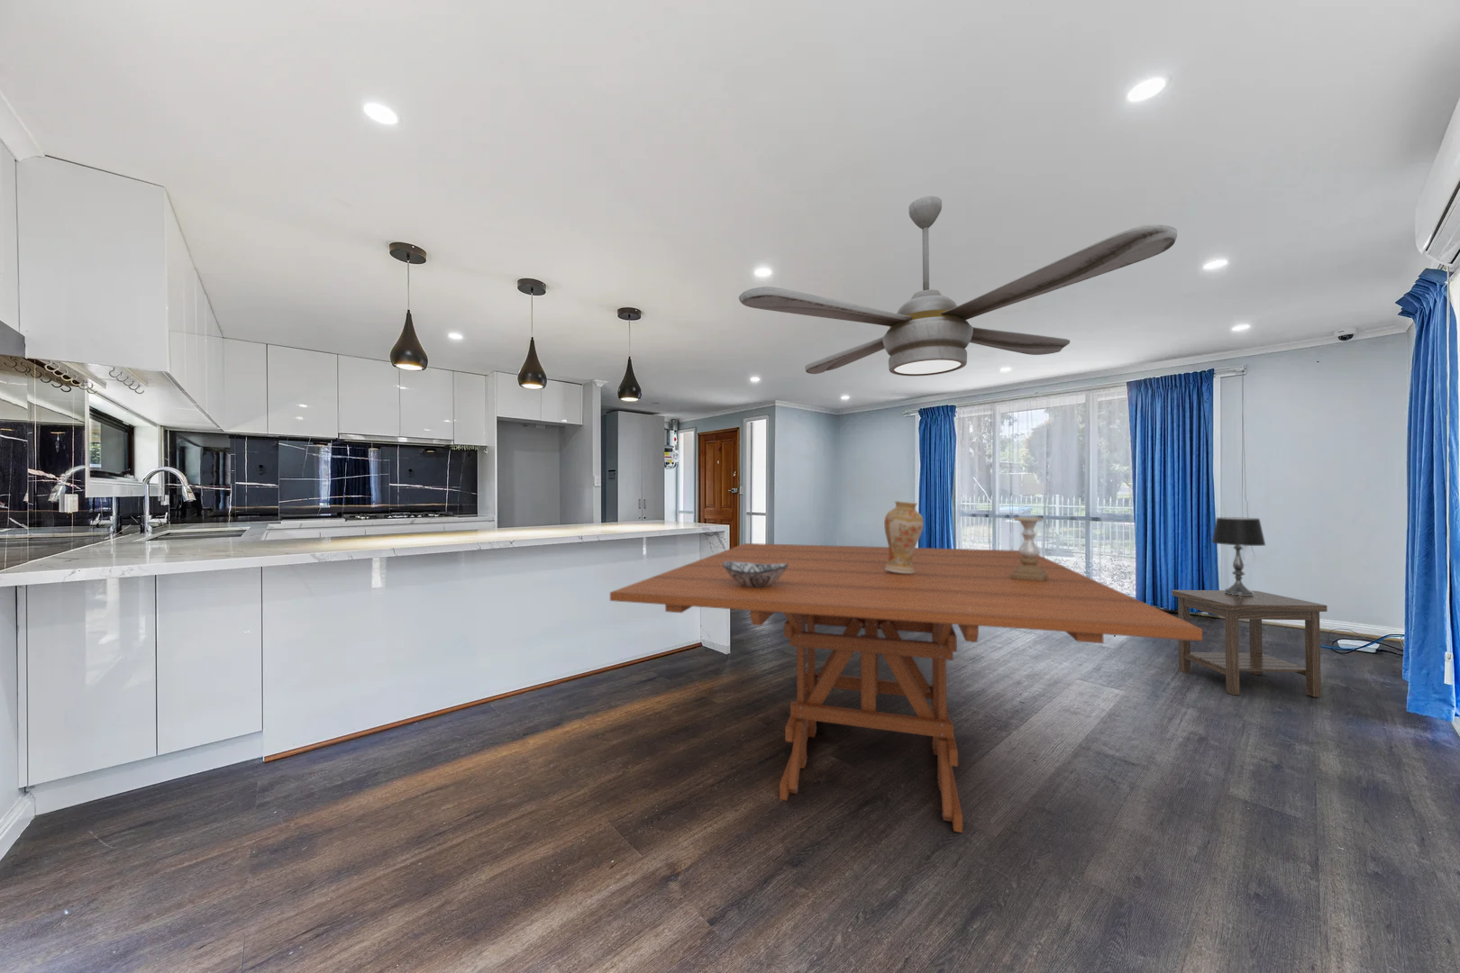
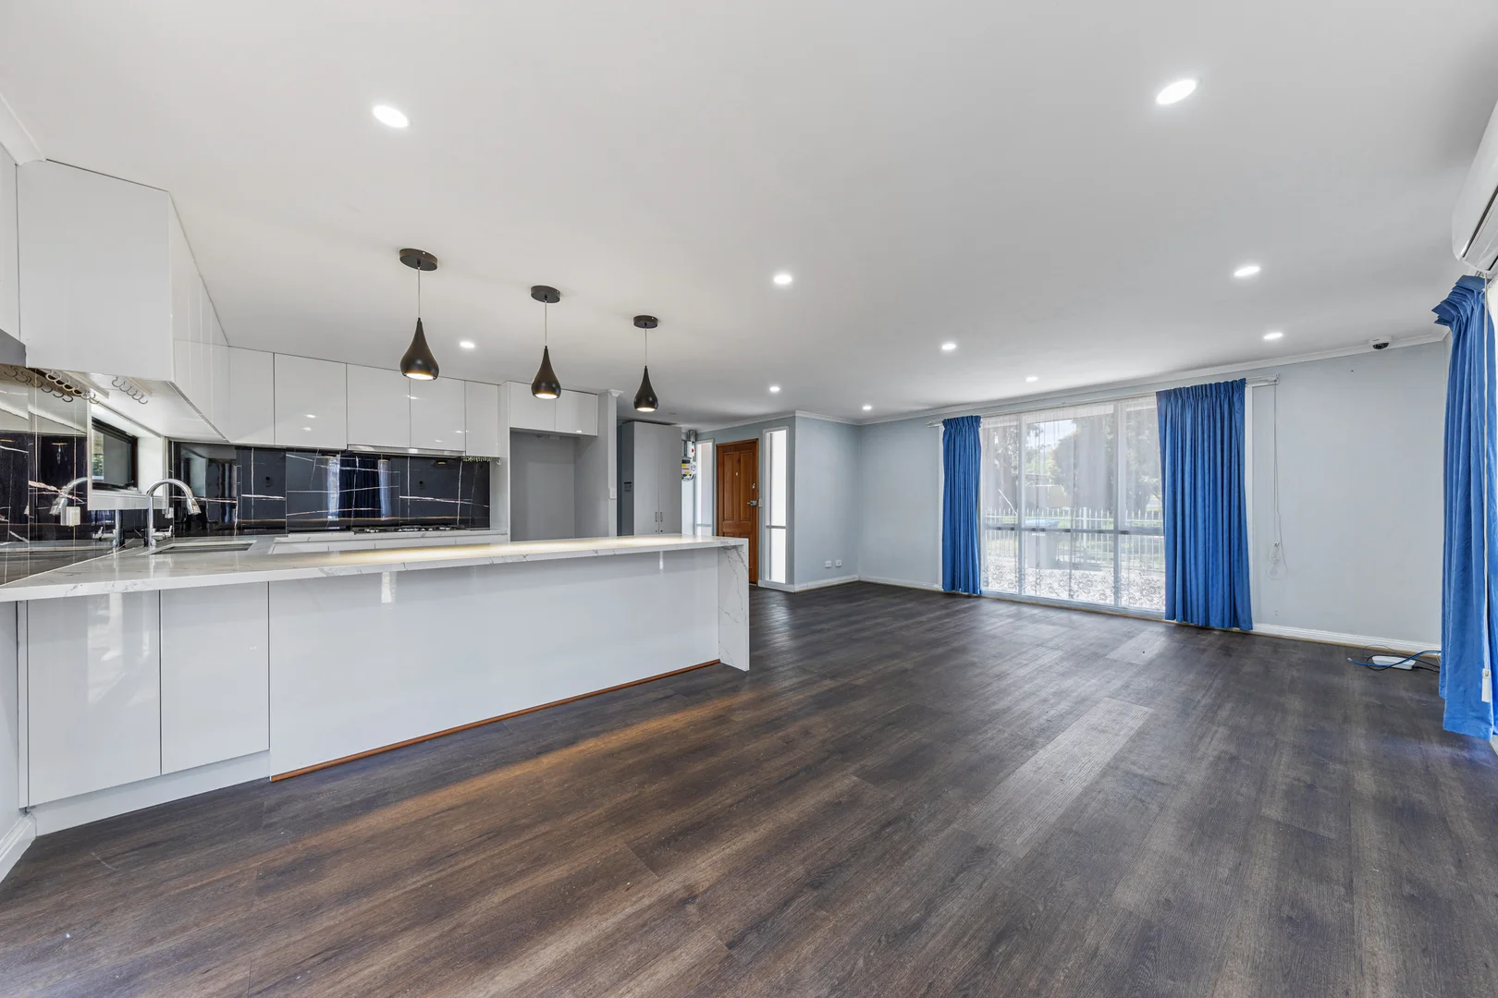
- decorative bowl (755, 573)
- ceiling fan (926, 287)
- candle holder (1029, 547)
- vase (898, 536)
- side table (1250, 640)
- table lamp (1237, 555)
- dining table (870, 662)
